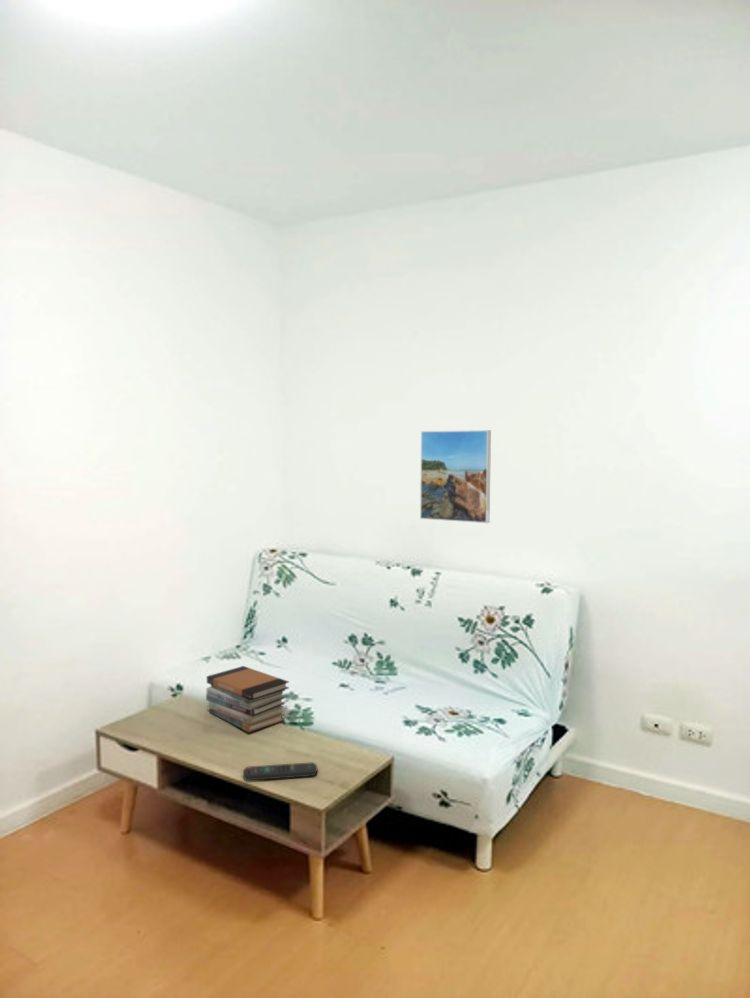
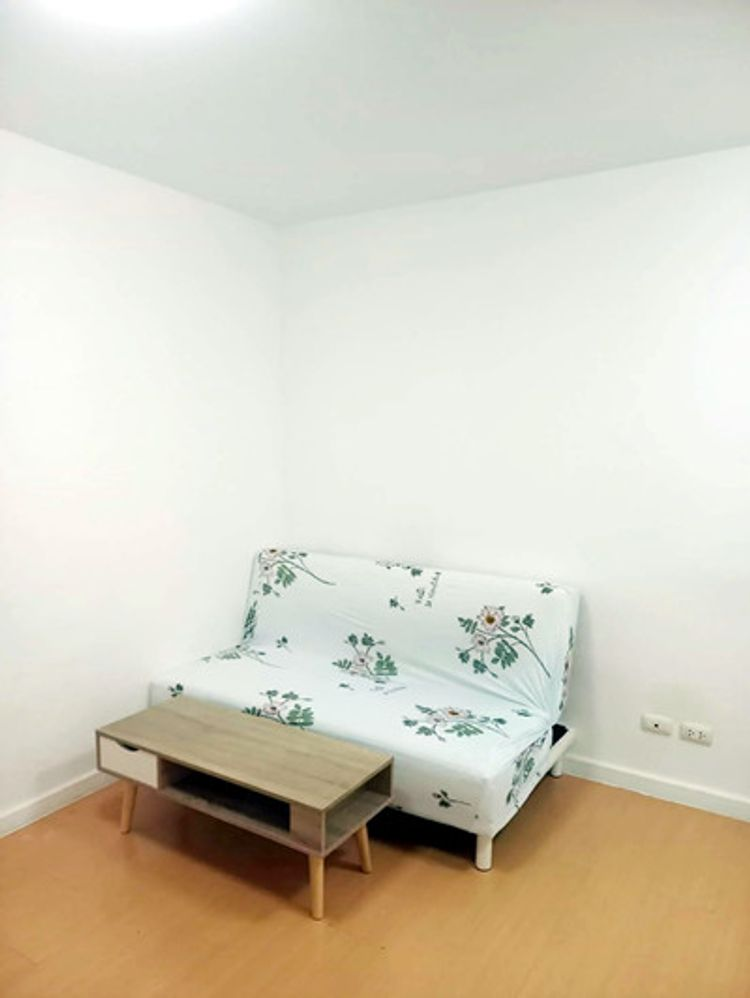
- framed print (454, 476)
- remote control (280, 771)
- book stack (246, 697)
